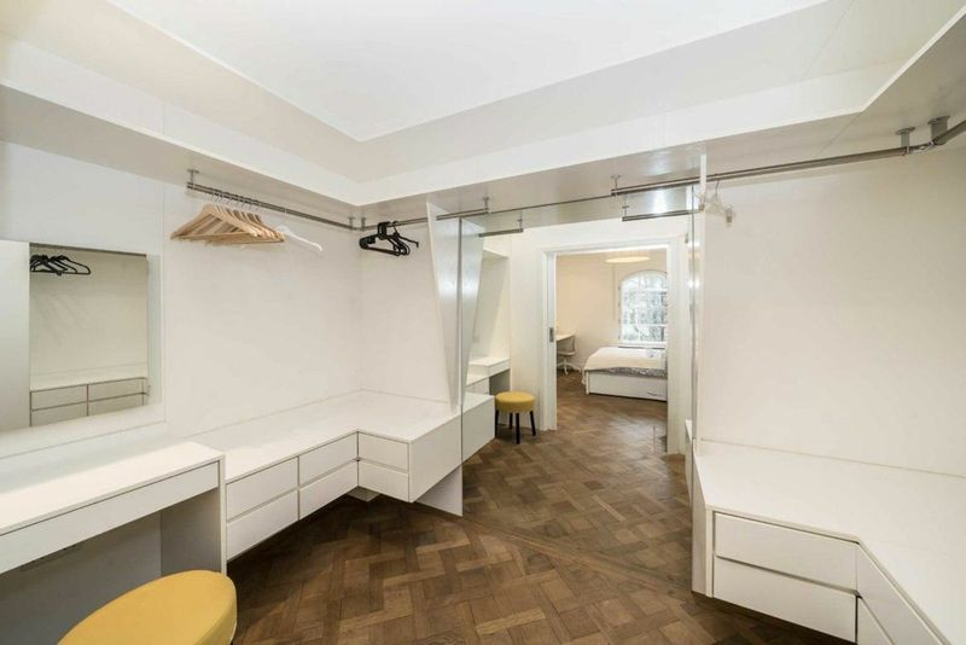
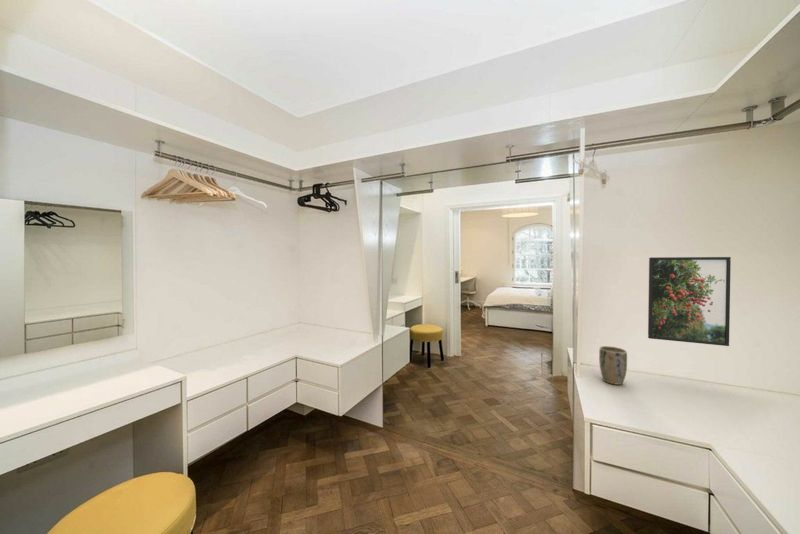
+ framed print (687, 299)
+ plant pot (612, 365)
